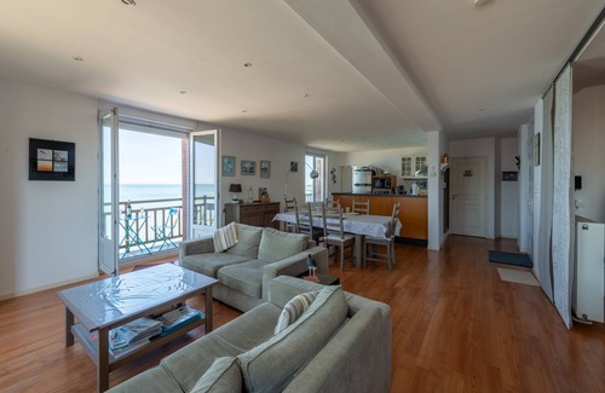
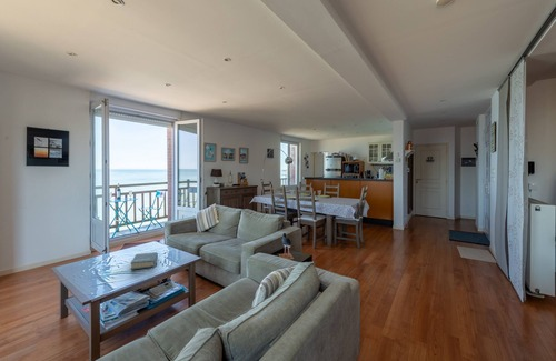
+ hardback book (145, 260)
